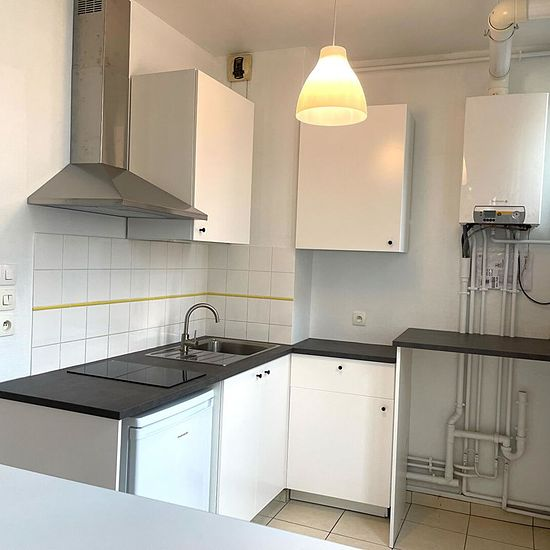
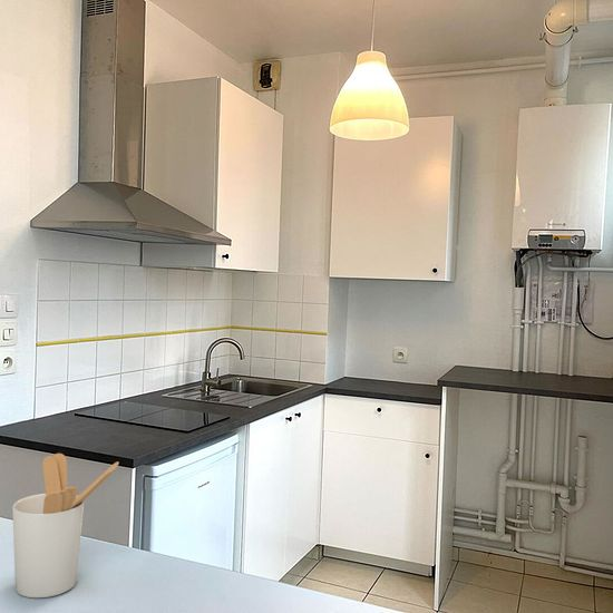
+ utensil holder (67, 522)
